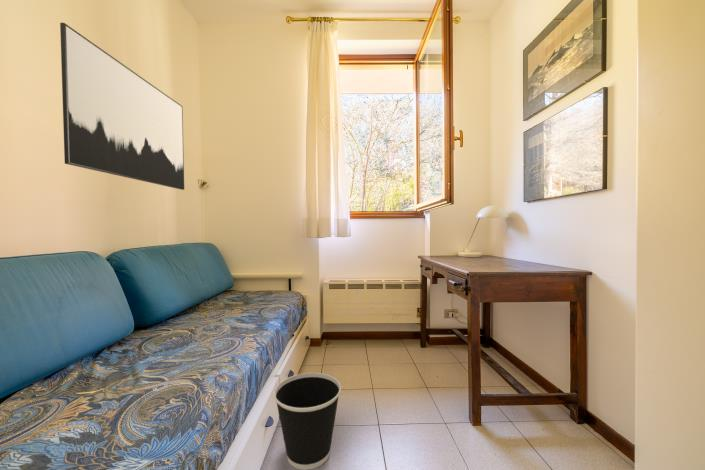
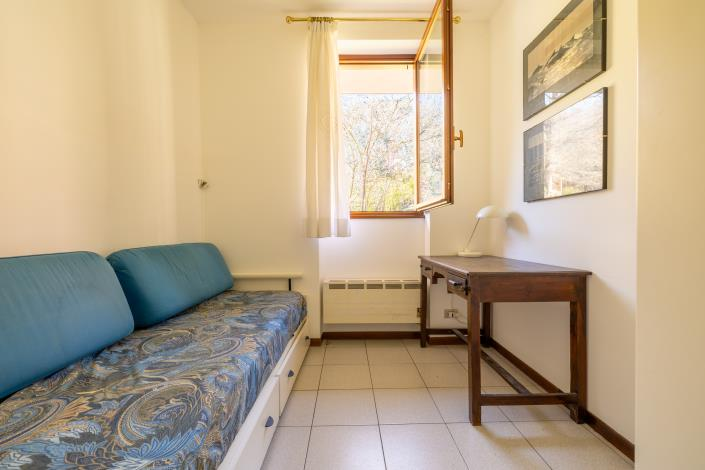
- wall art (138, 127)
- wastebasket (308, 420)
